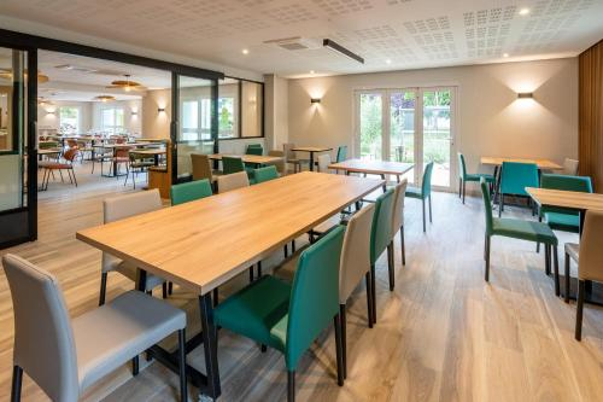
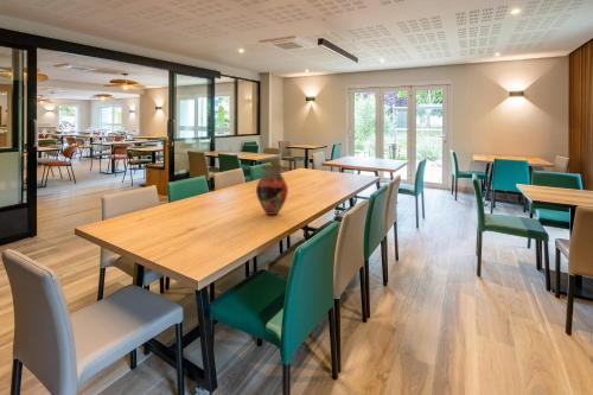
+ vase (272, 190)
